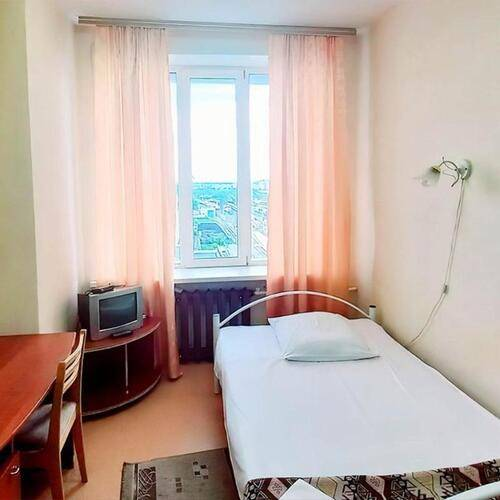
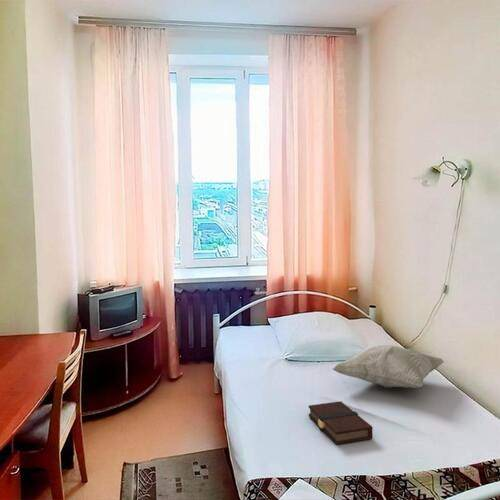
+ book (338, 421)
+ decorative pillow (389, 365)
